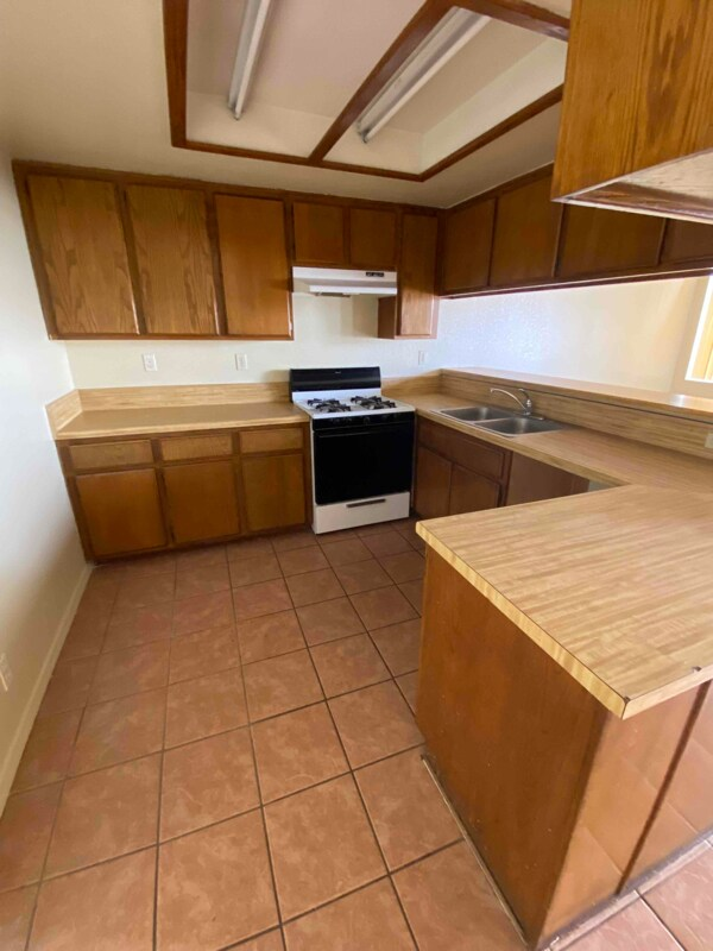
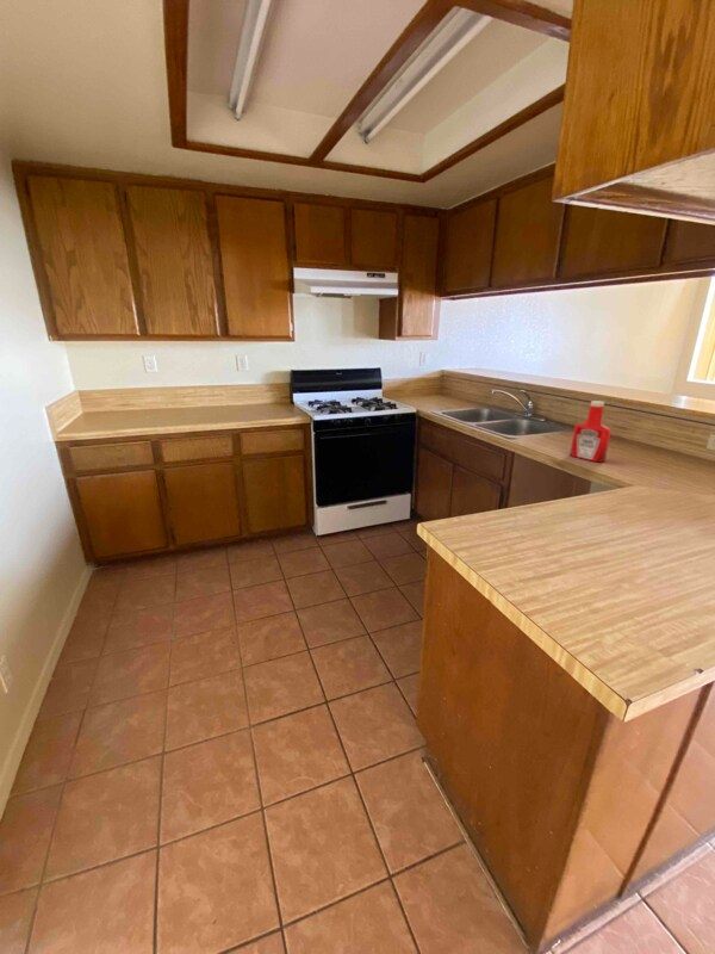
+ soap bottle (592, 429)
